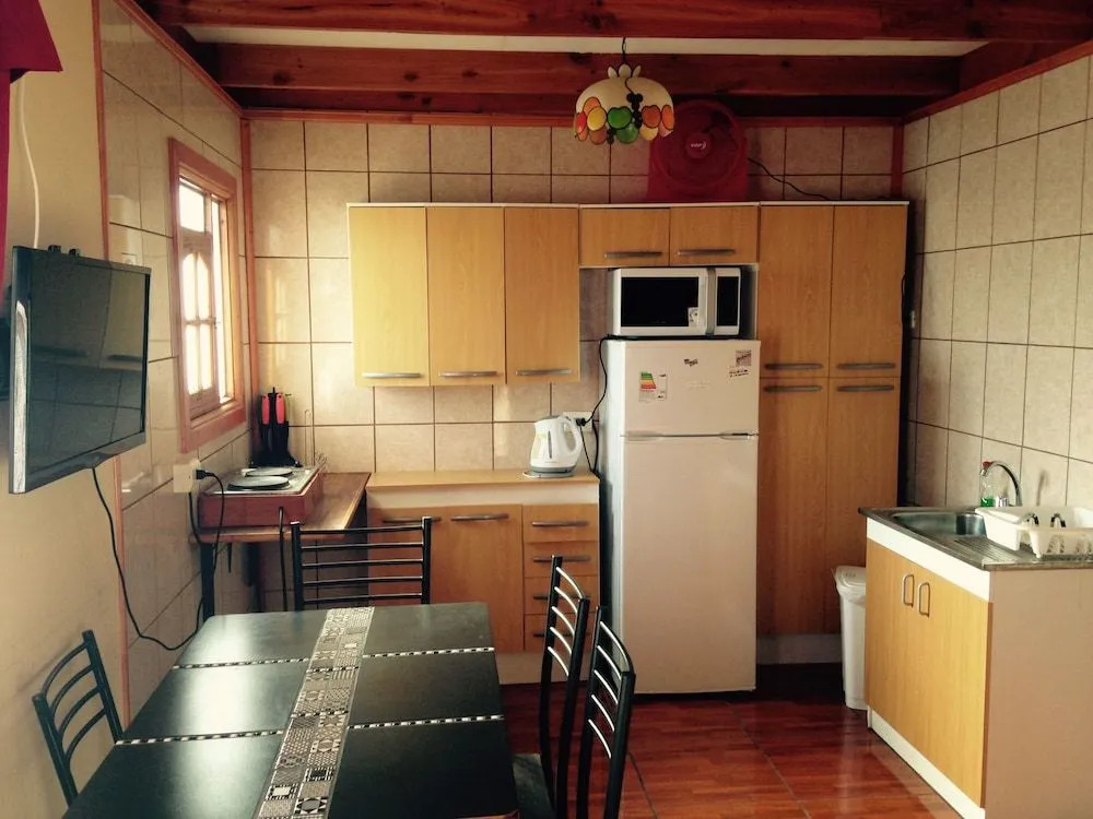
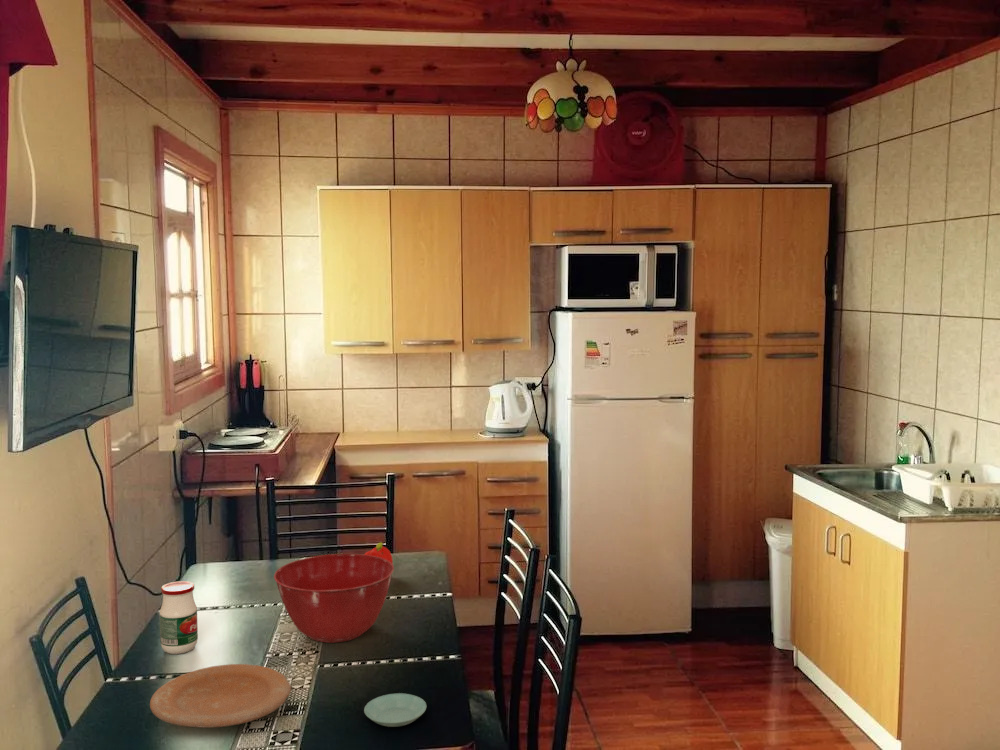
+ plate (222, 701)
+ fruit (376, 556)
+ mixing bowl (335, 600)
+ jar (178, 617)
+ saucer (395, 712)
